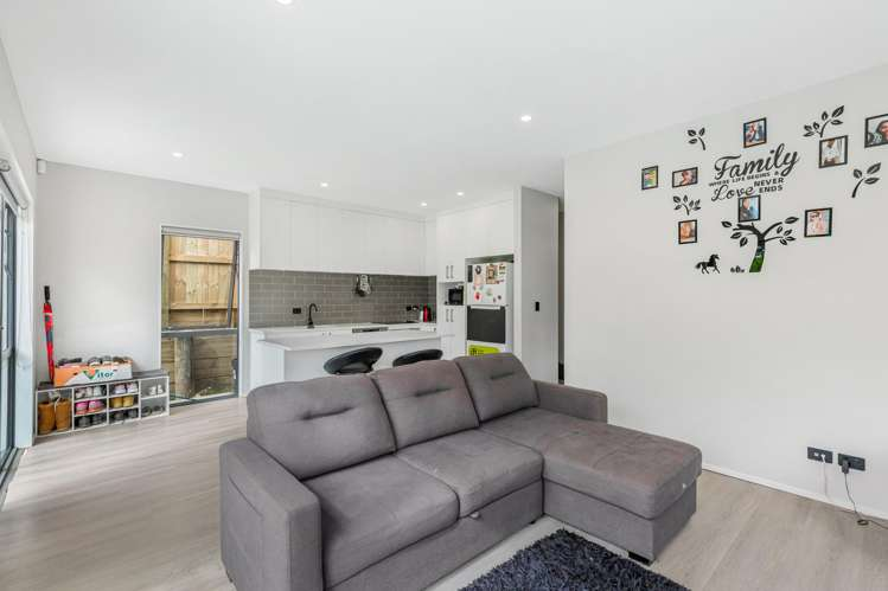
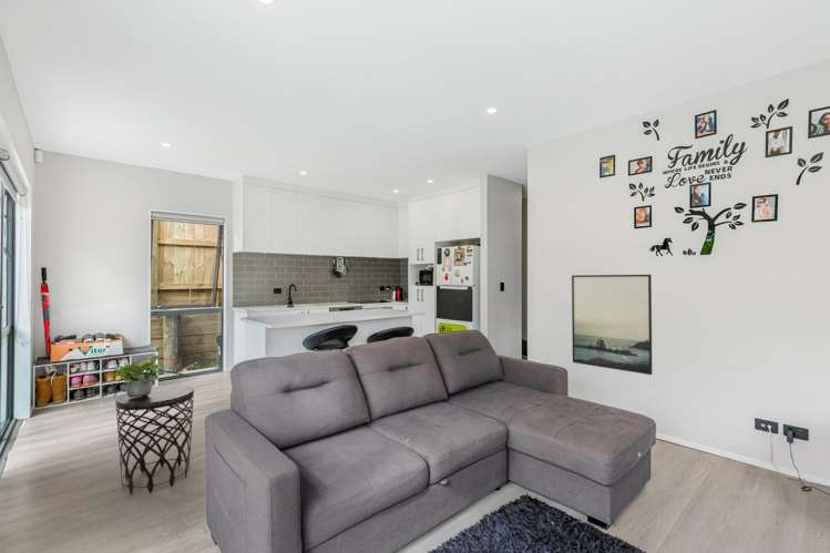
+ potted plant (139, 377)
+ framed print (608, 321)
+ side table (156, 436)
